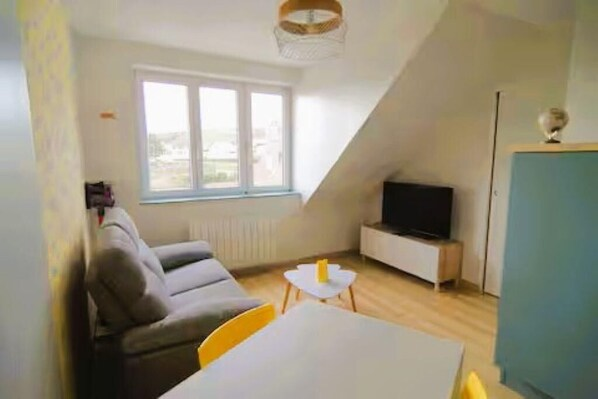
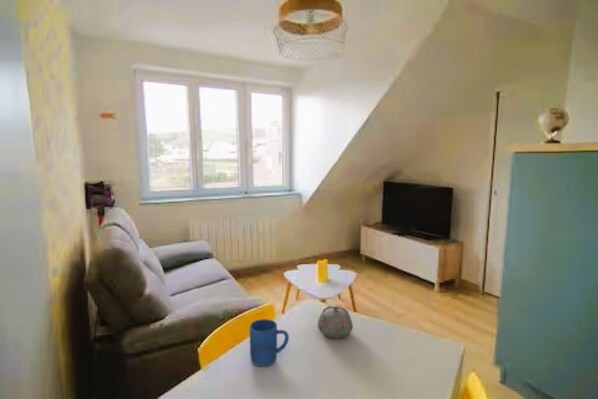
+ teapot (335, 320)
+ mug (269, 342)
